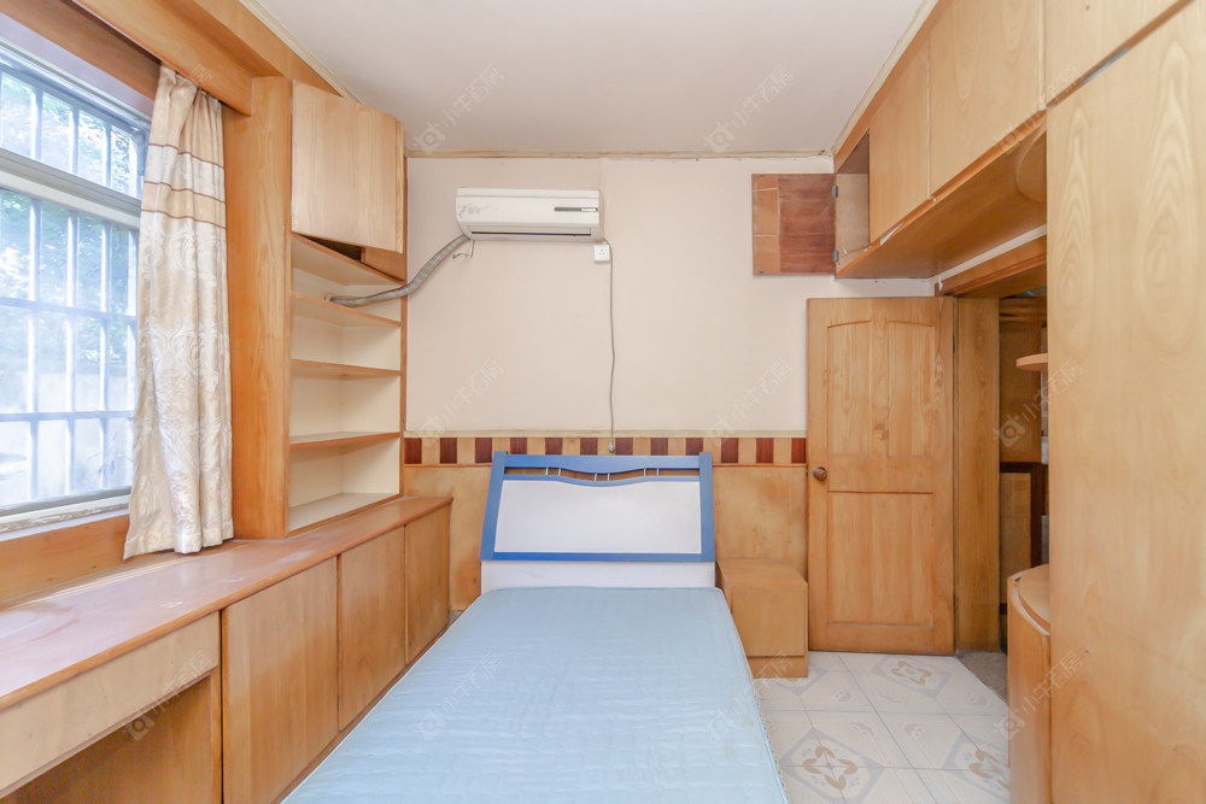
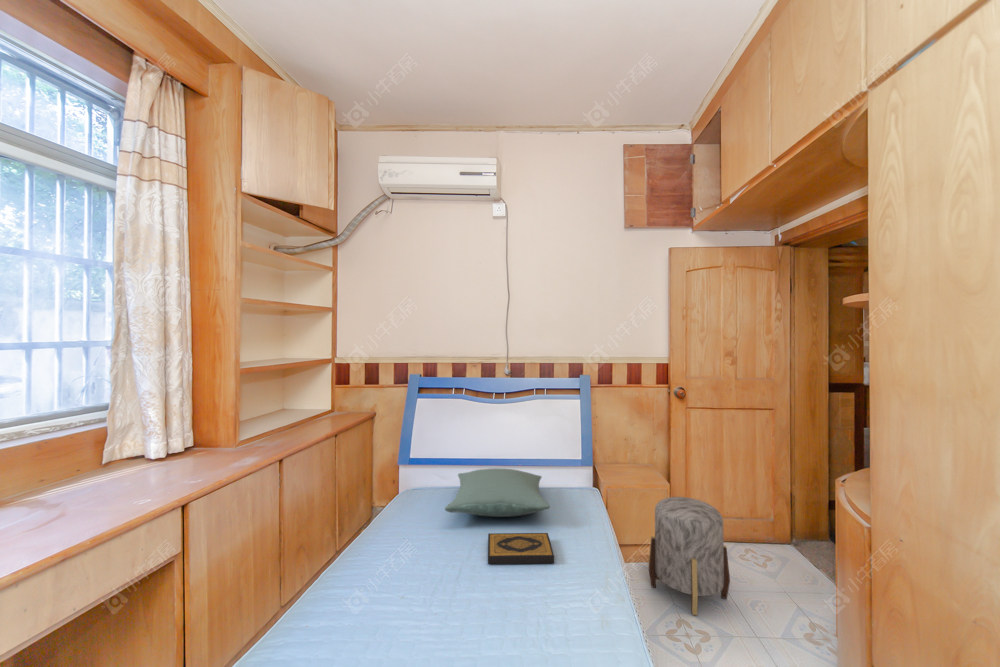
+ pillow (498, 490)
+ stool (688, 547)
+ hardback book (519, 547)
